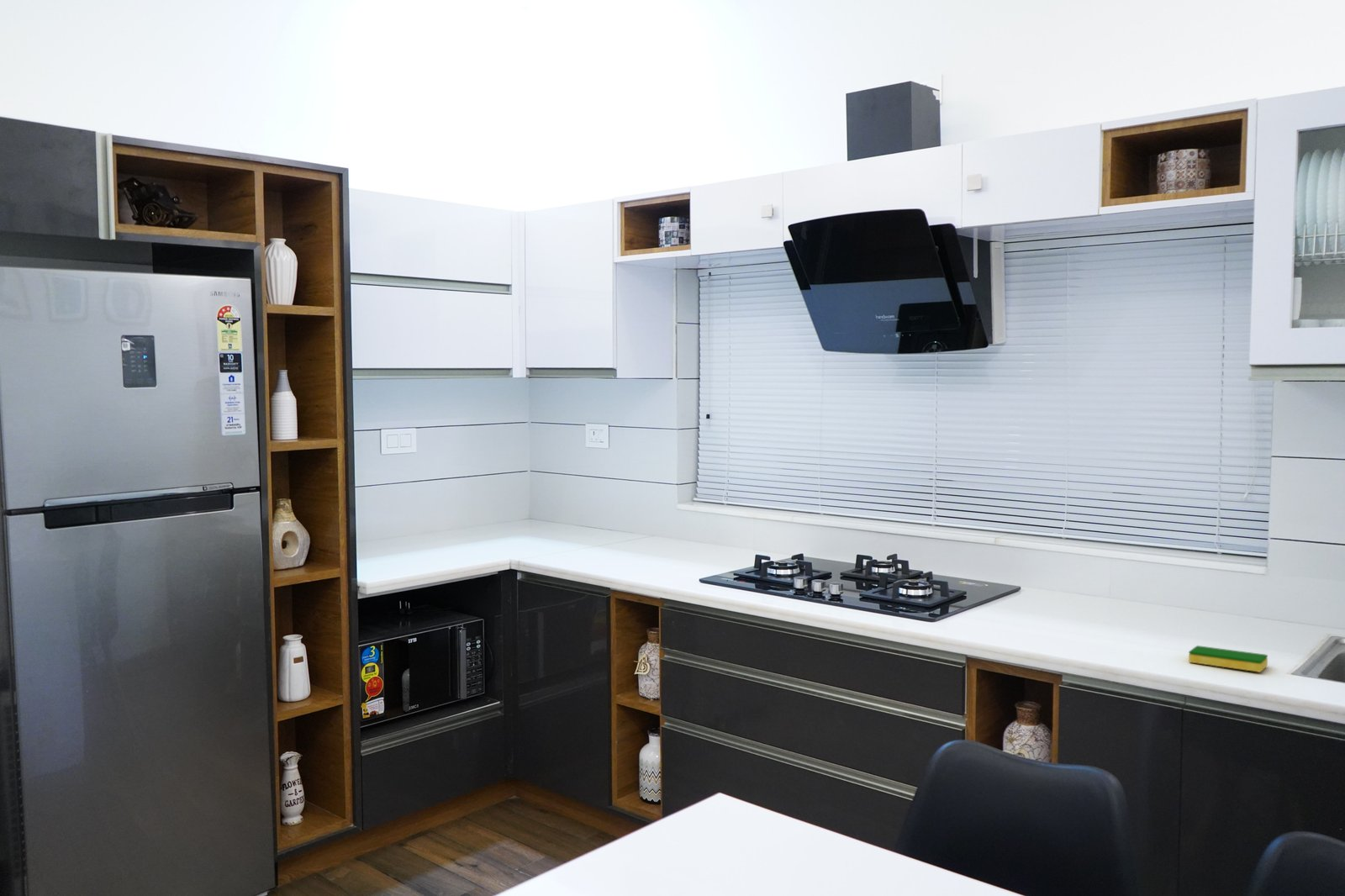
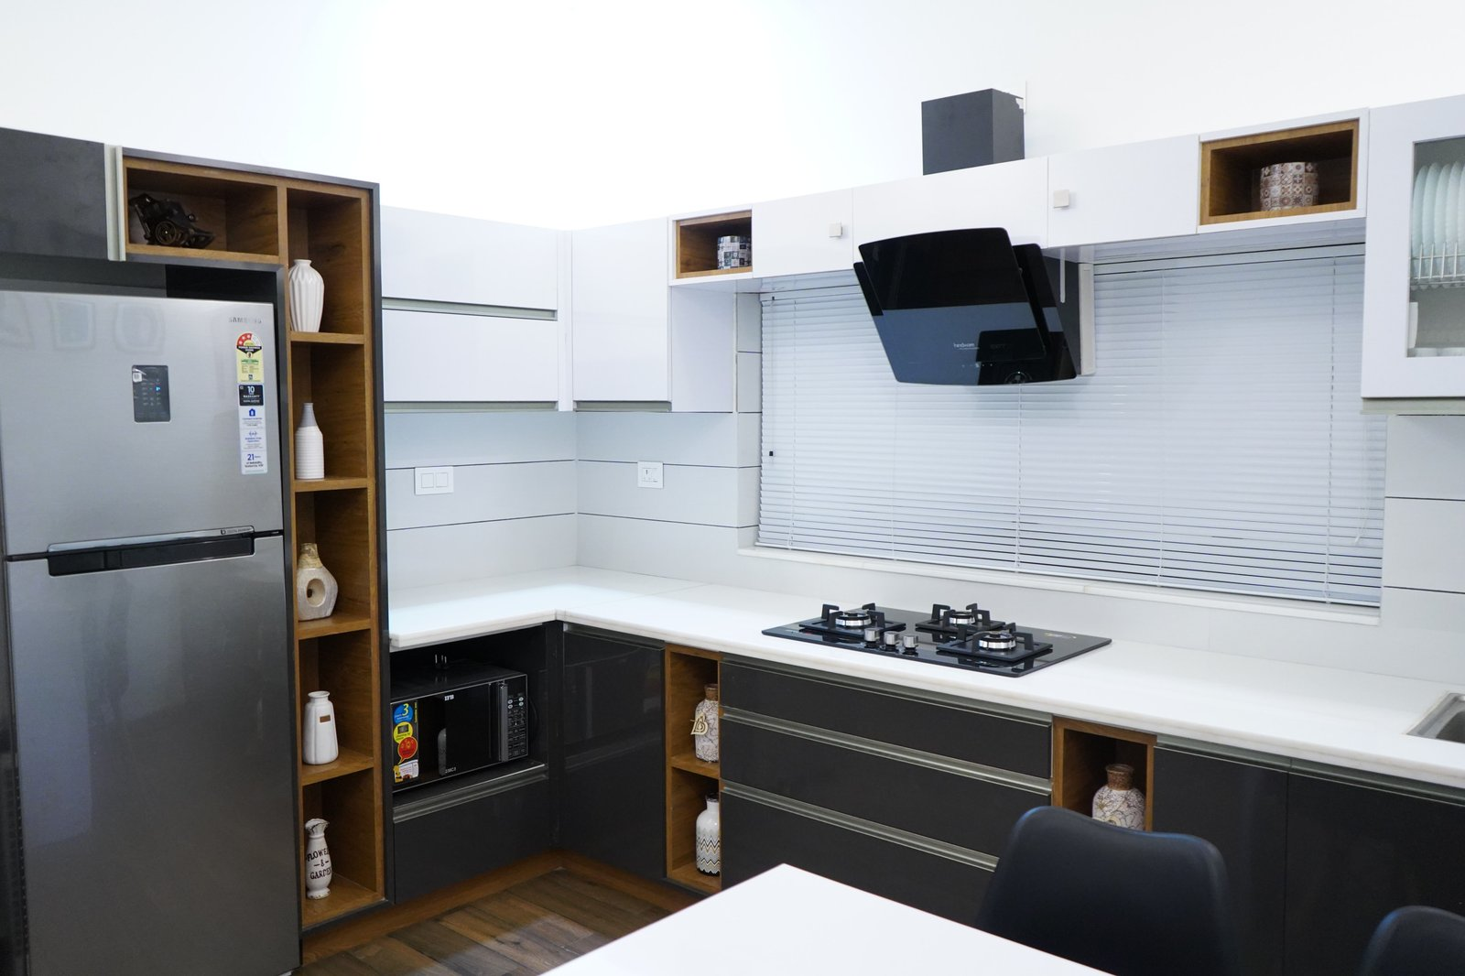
- dish sponge (1227, 658)
